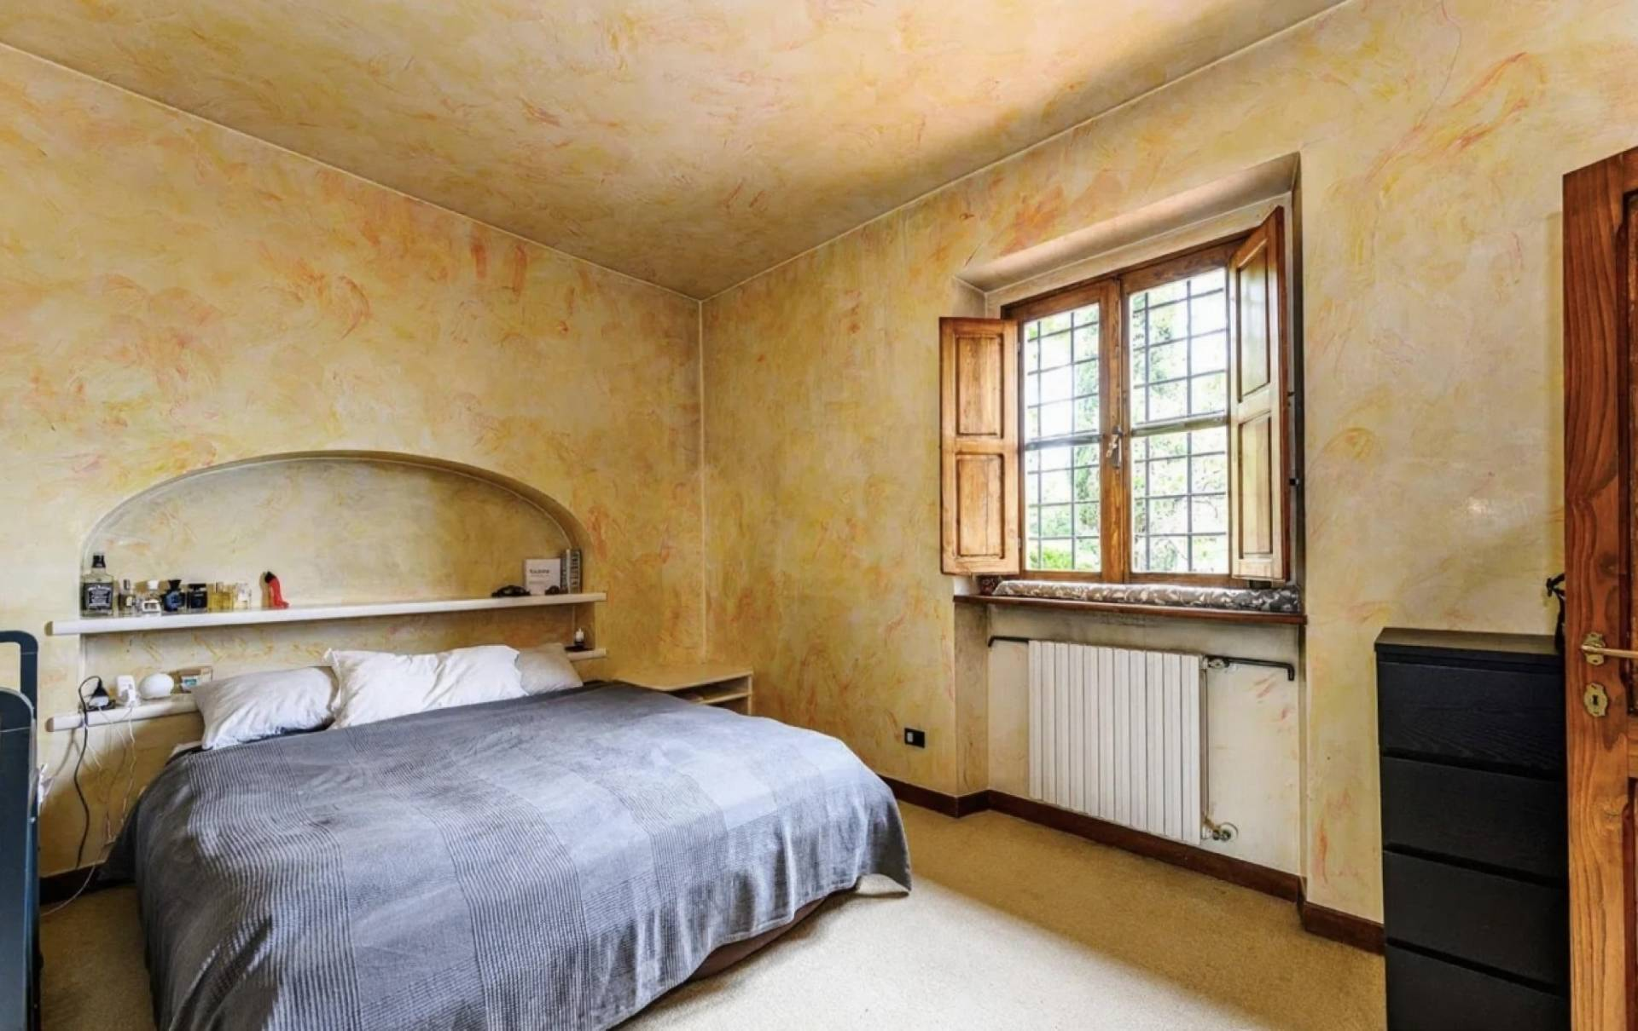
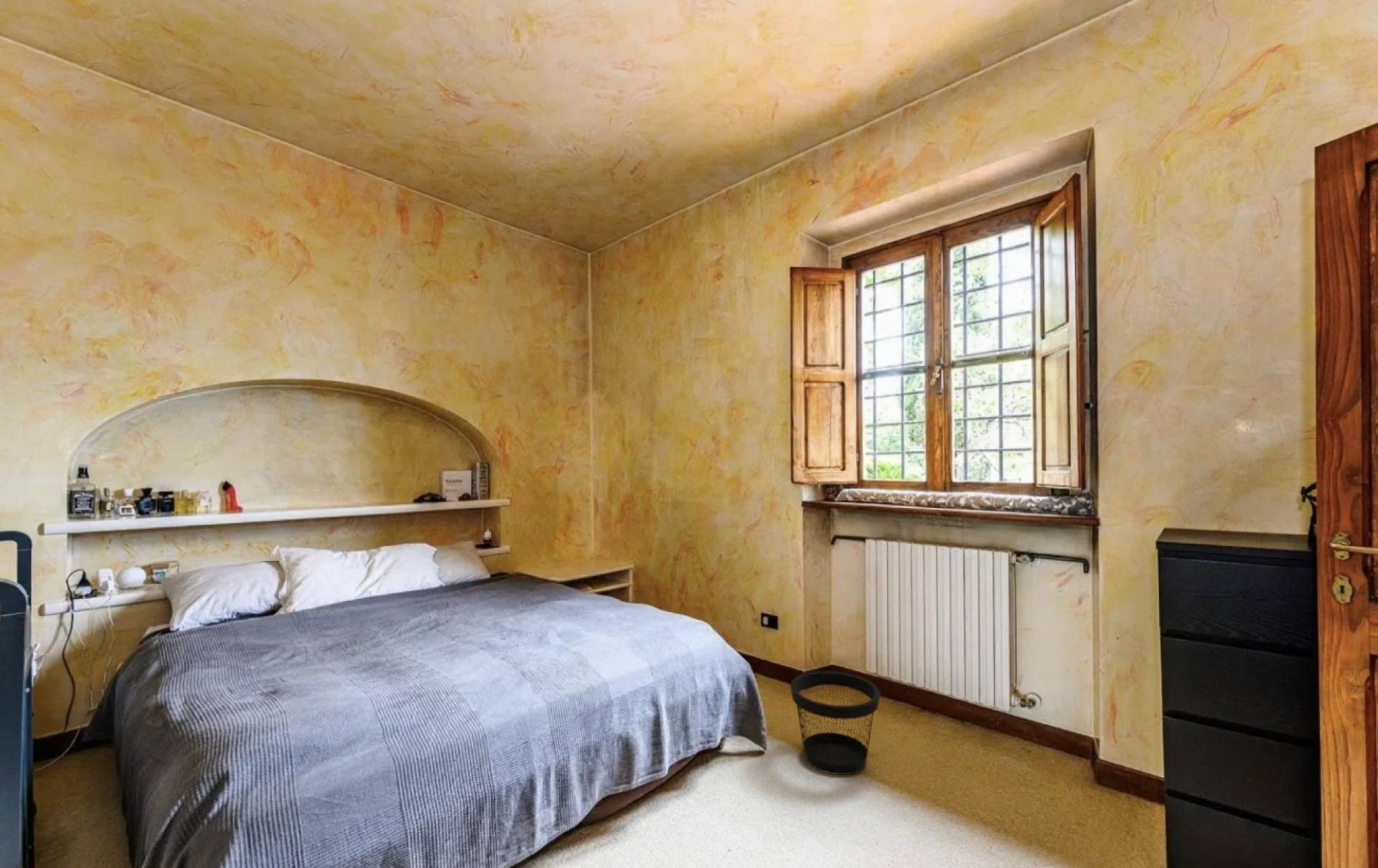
+ wastebasket (835, 723)
